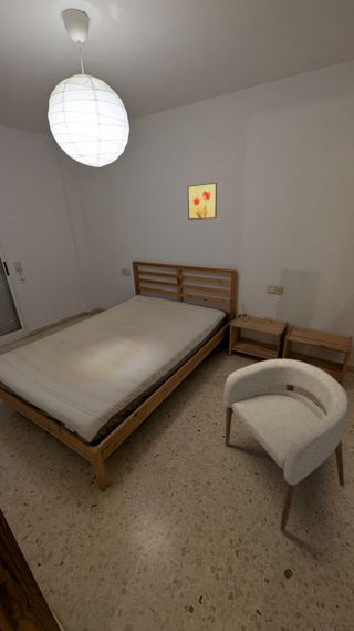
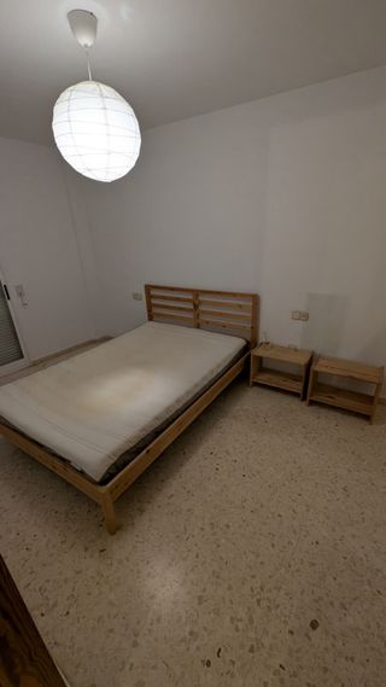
- wall art (201, 202)
- armchair (282, 428)
